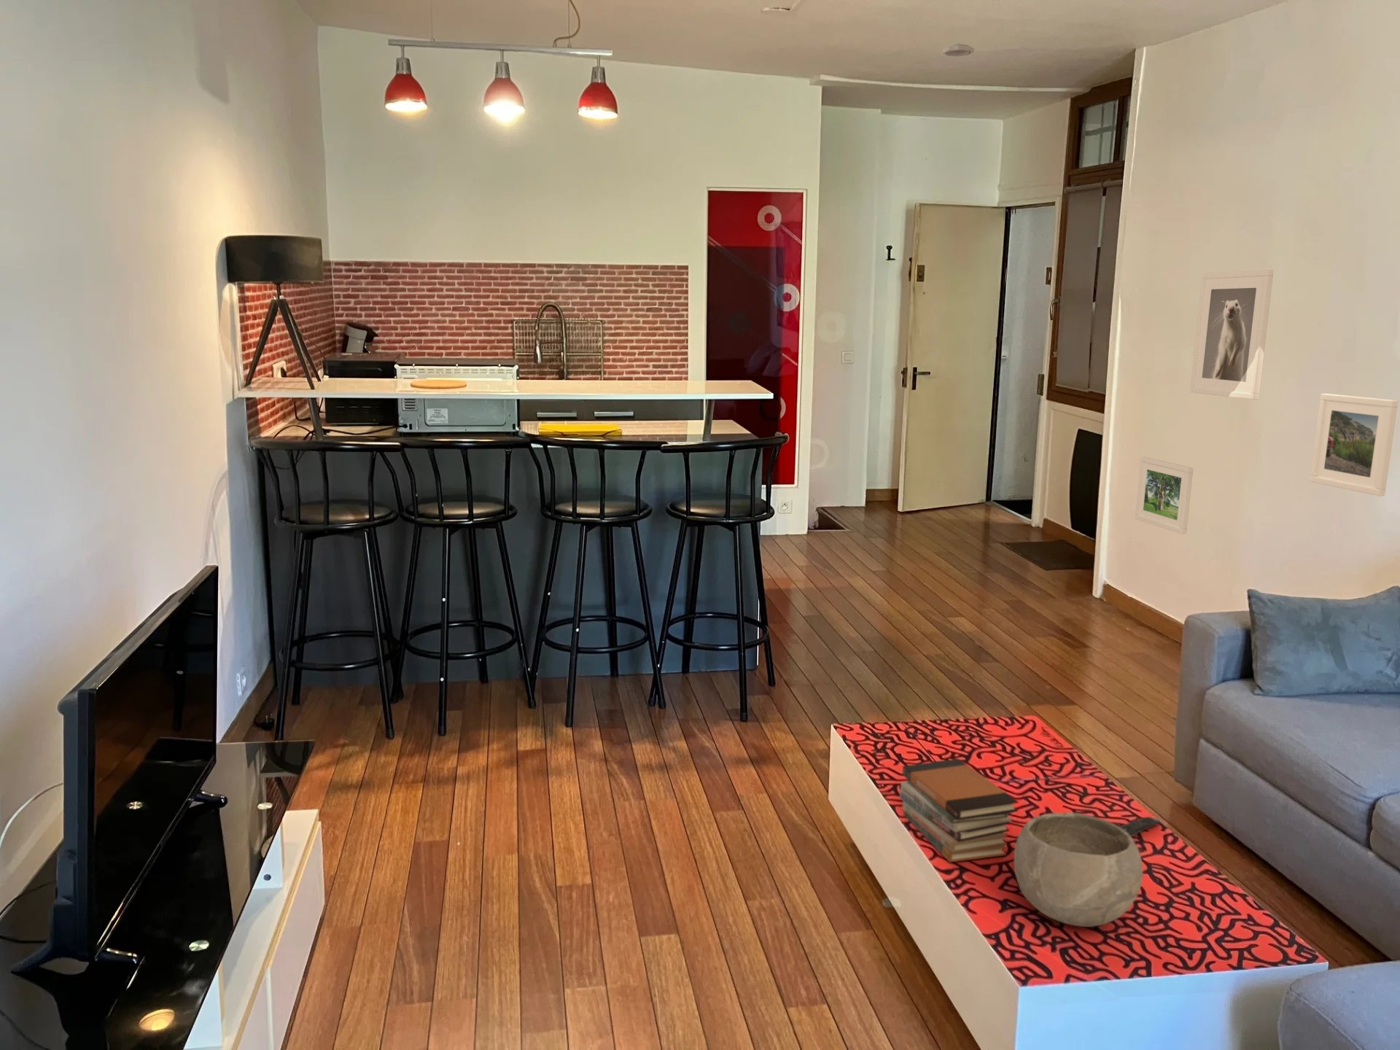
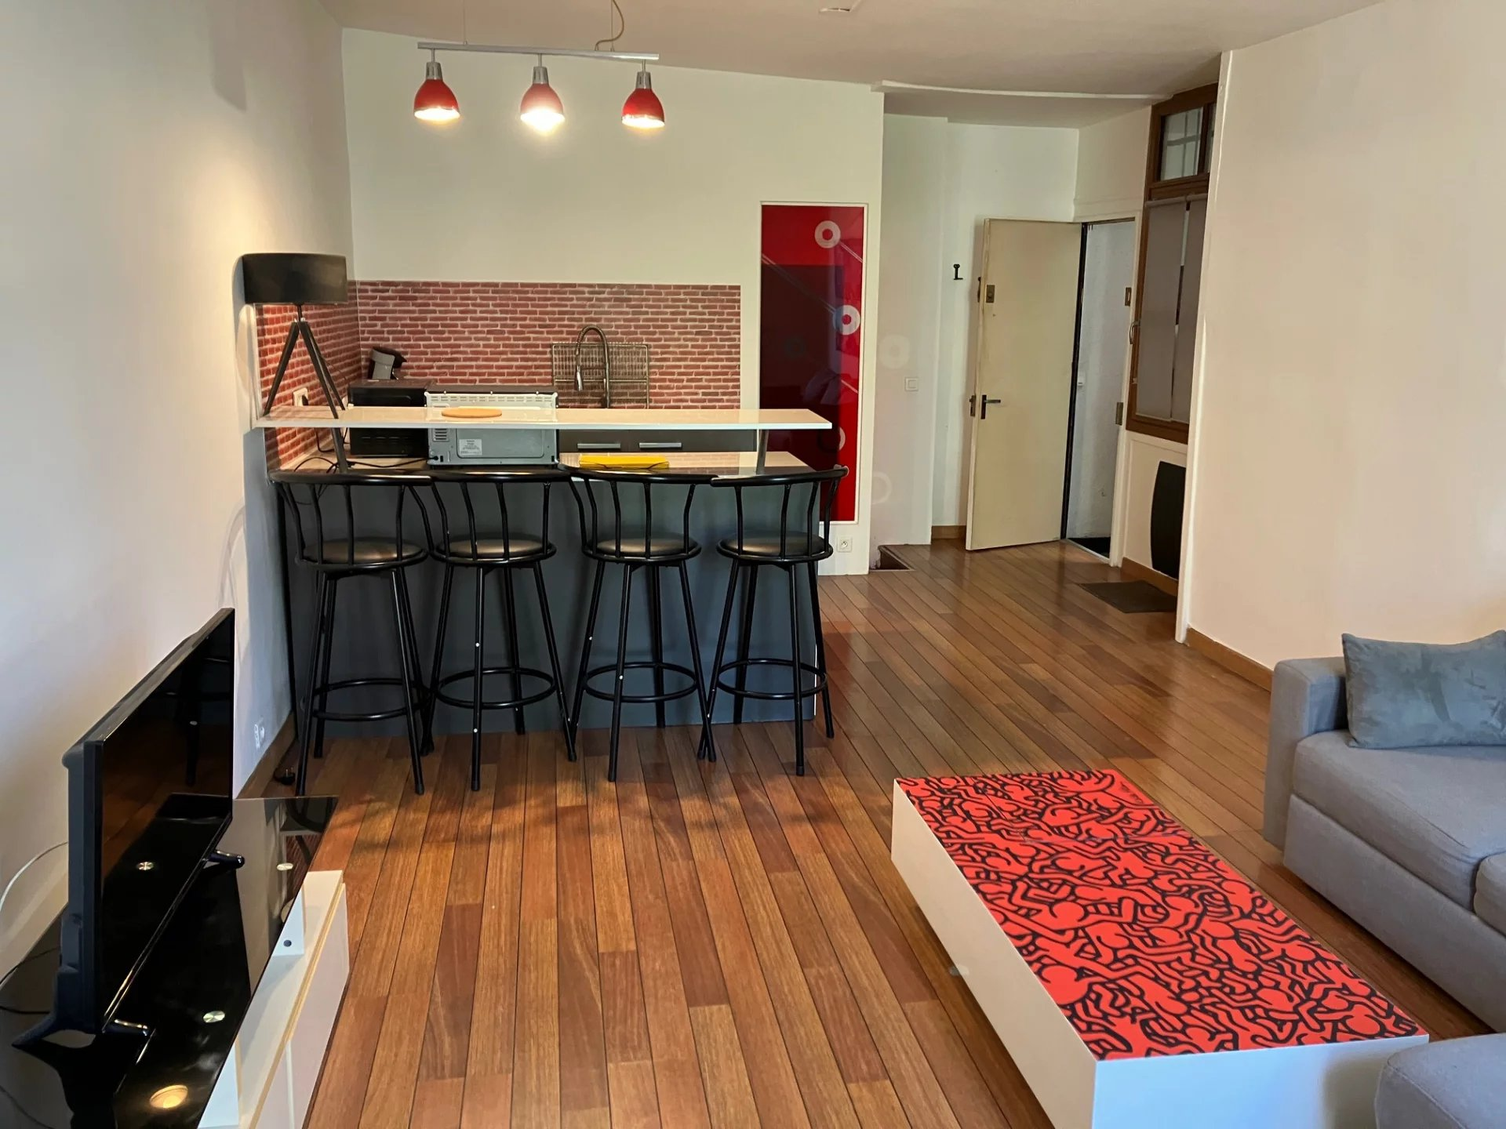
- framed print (1229, 334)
- remote control (1138, 826)
- smoke detector (958, 49)
- book stack (955, 808)
- bowl (1076, 874)
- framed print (1351, 442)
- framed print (1162, 494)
